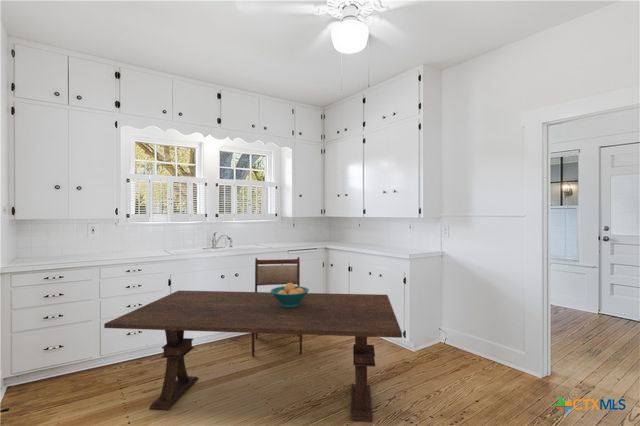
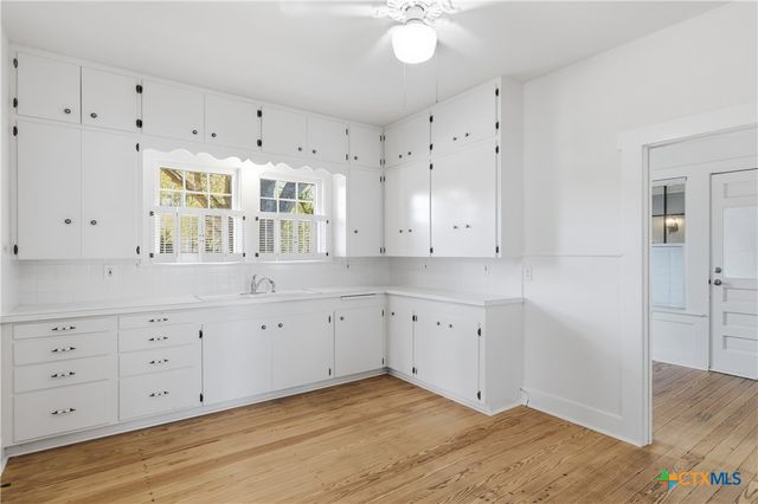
- fruit bowl (289, 293)
- dining chair (277, 284)
- dining table (271, 333)
